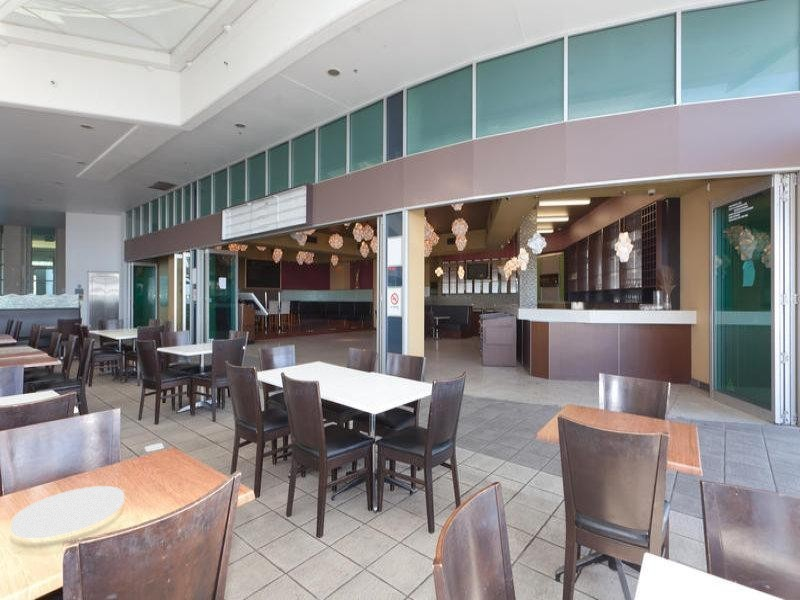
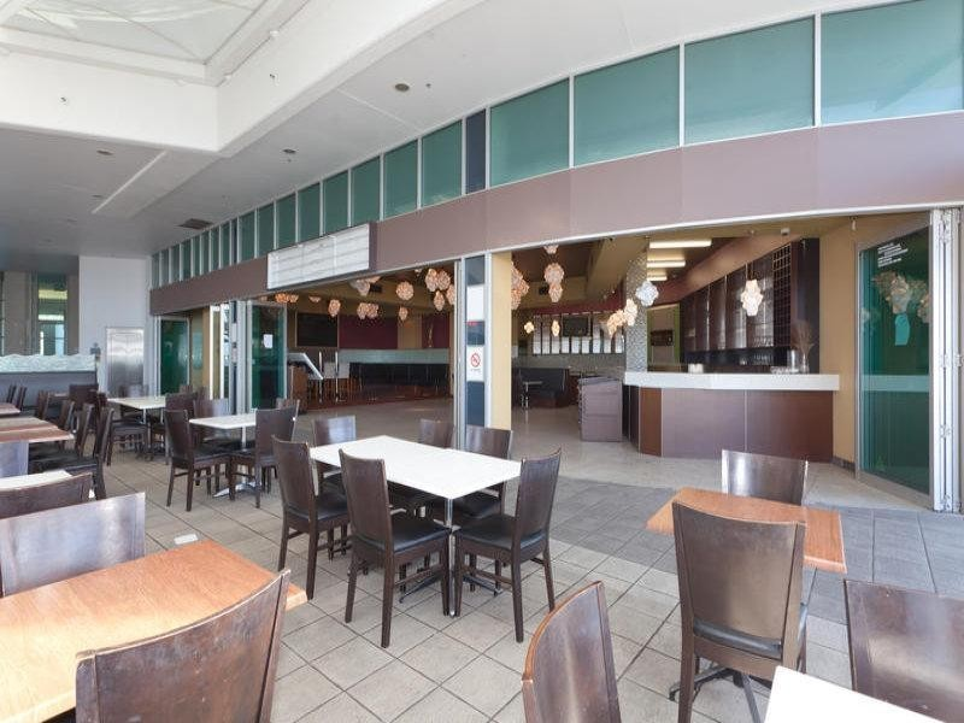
- plate (71, 509)
